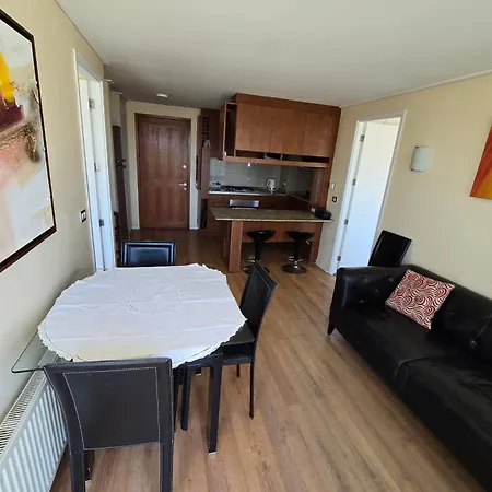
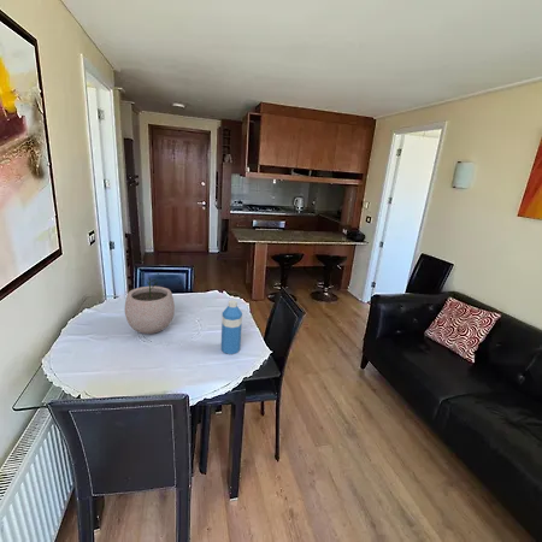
+ plant pot (149, 304)
+ water bottle (231, 325)
